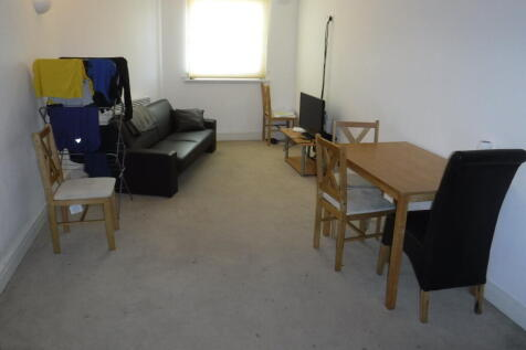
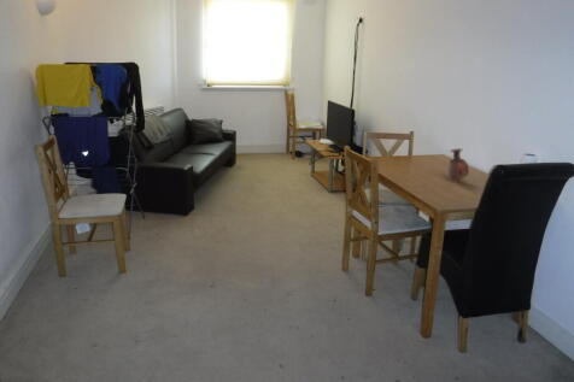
+ vase (458, 165)
